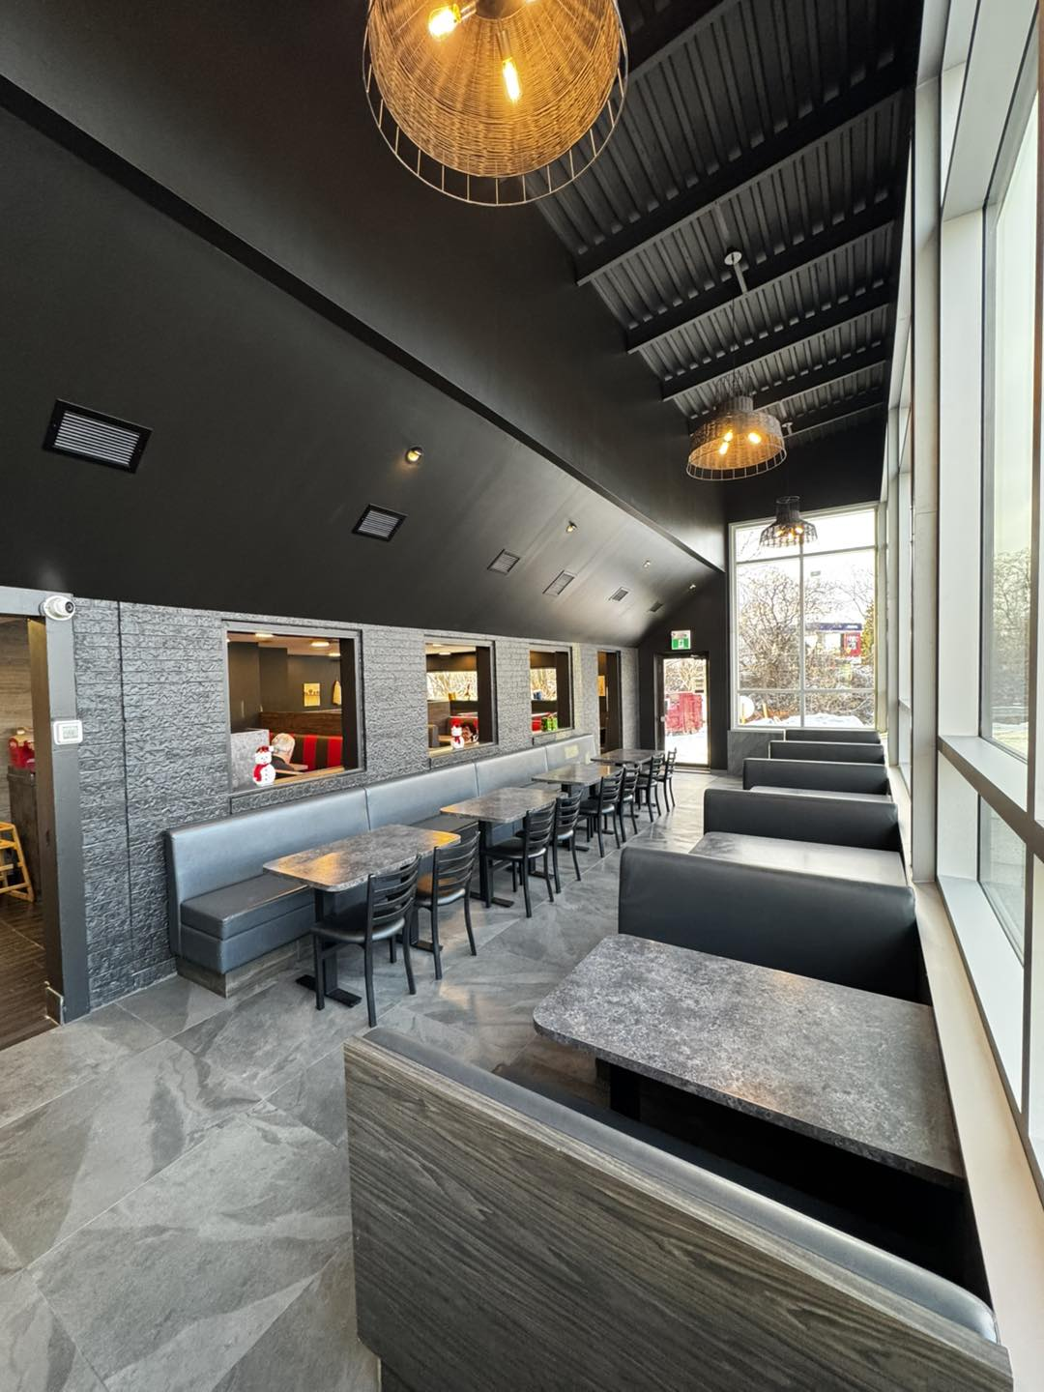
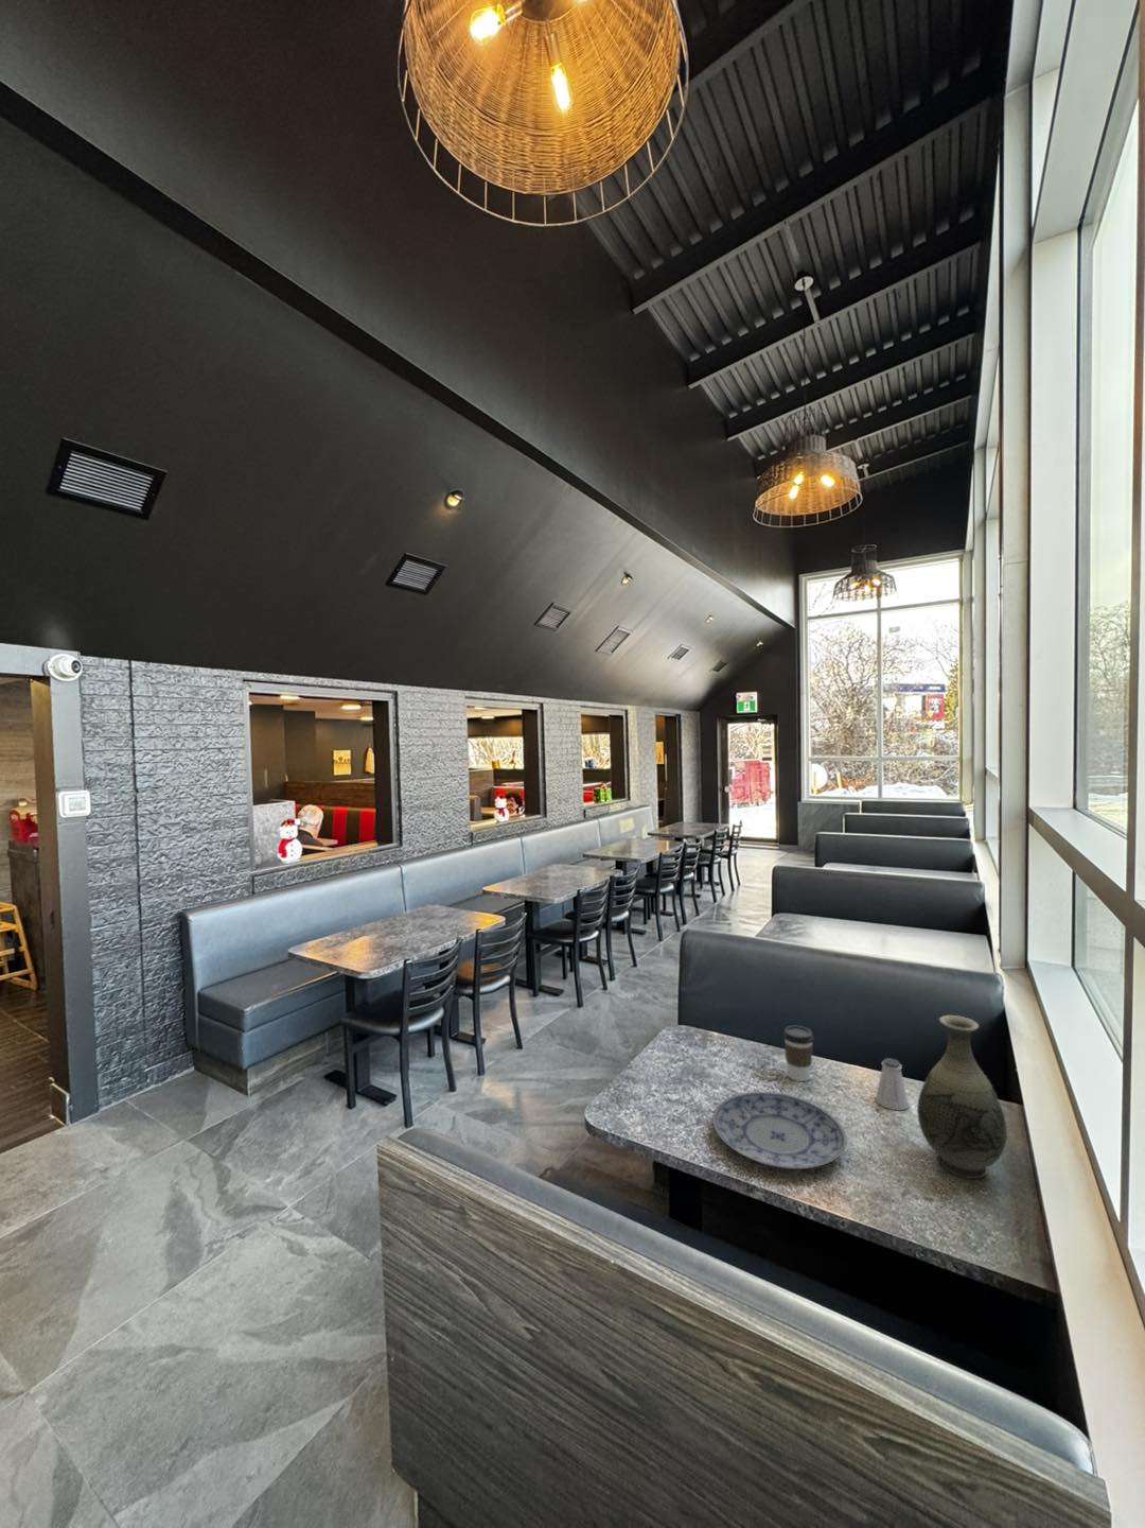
+ coffee cup (799, 1053)
+ plate (777, 1132)
+ vase (960, 1094)
+ saltshaker (891, 1082)
